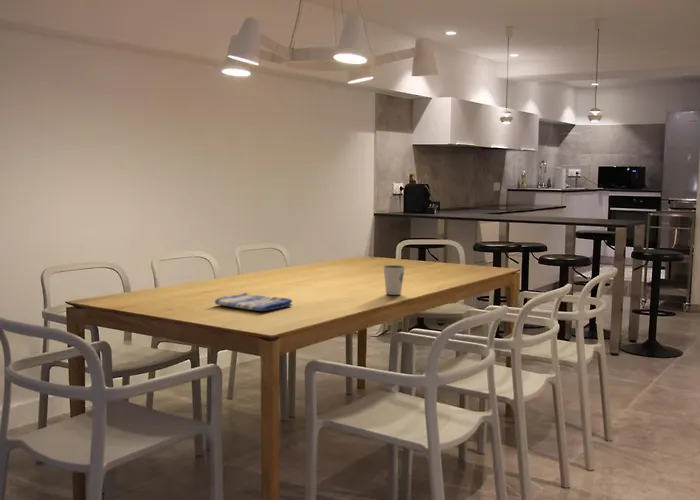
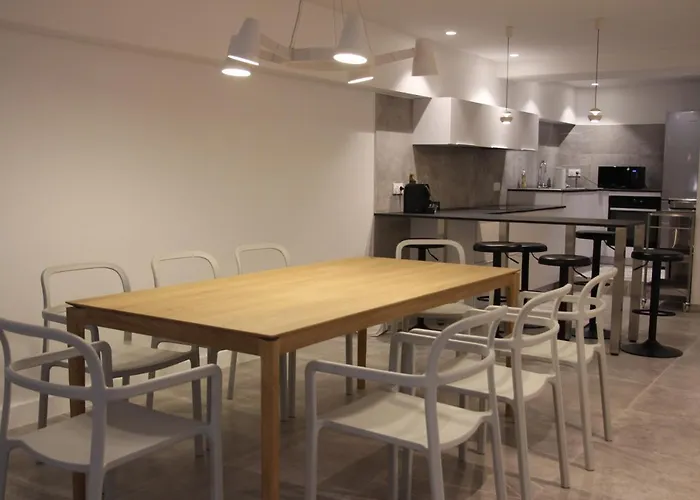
- dixie cup (393, 280)
- dish towel (253, 301)
